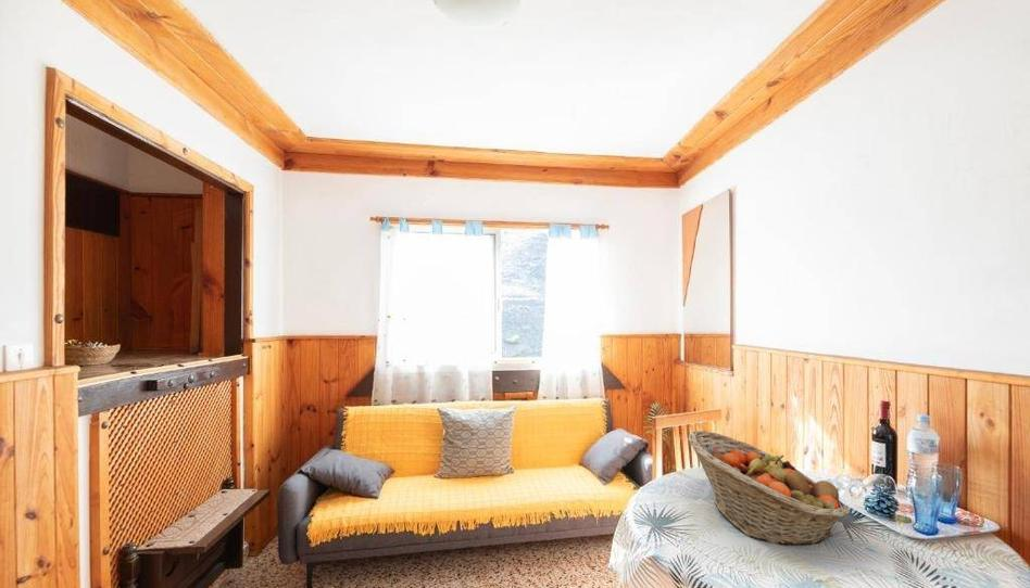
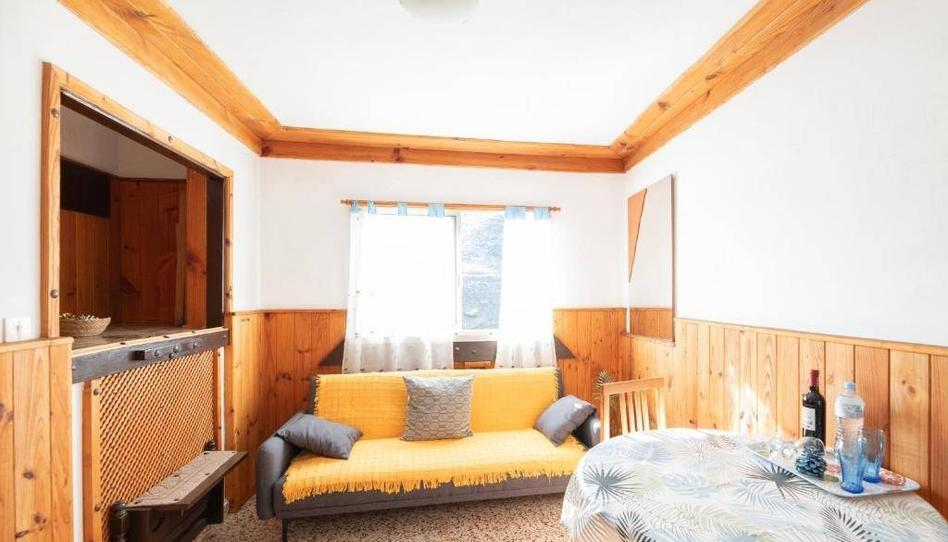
- fruit basket (759, 480)
